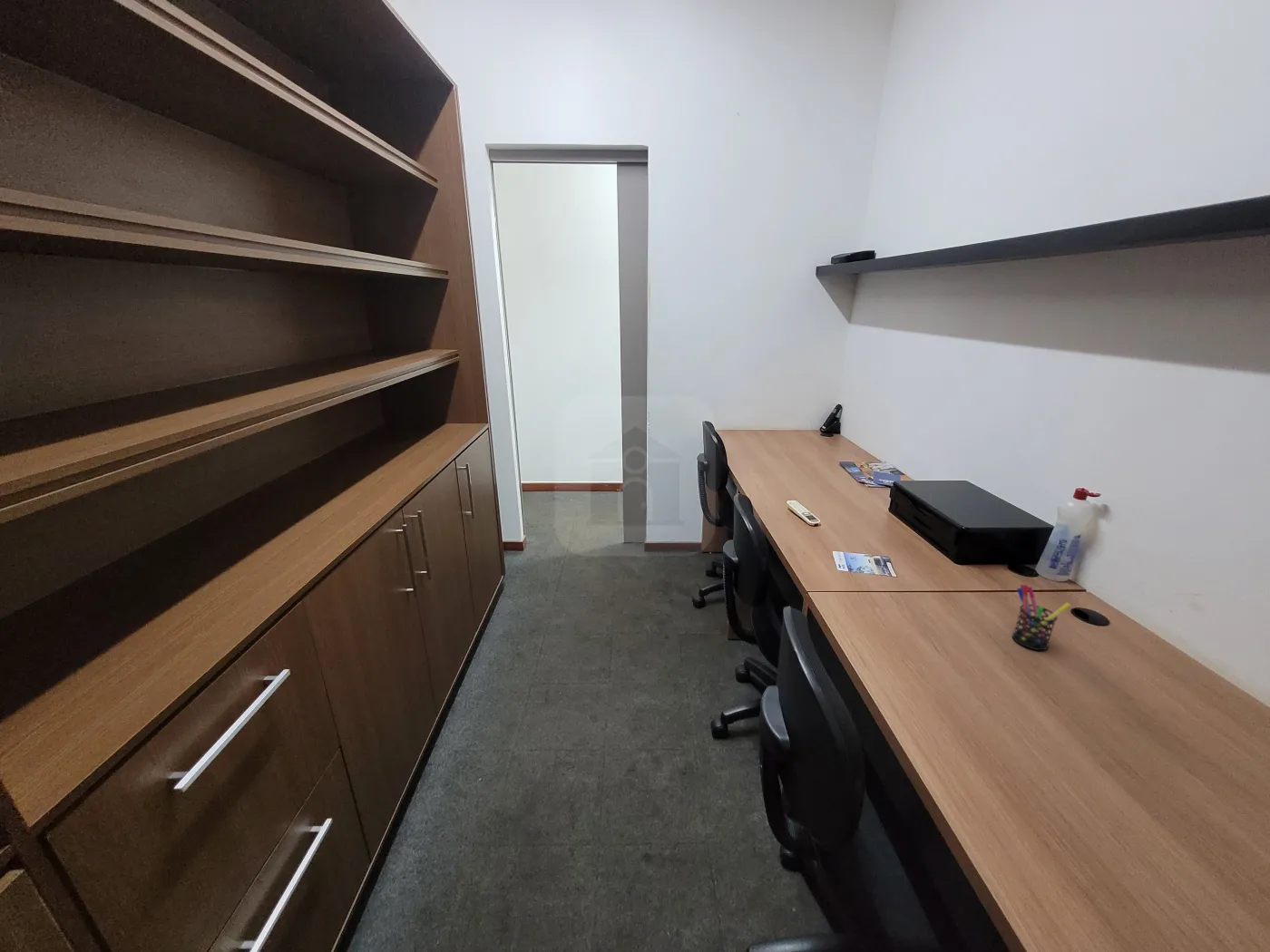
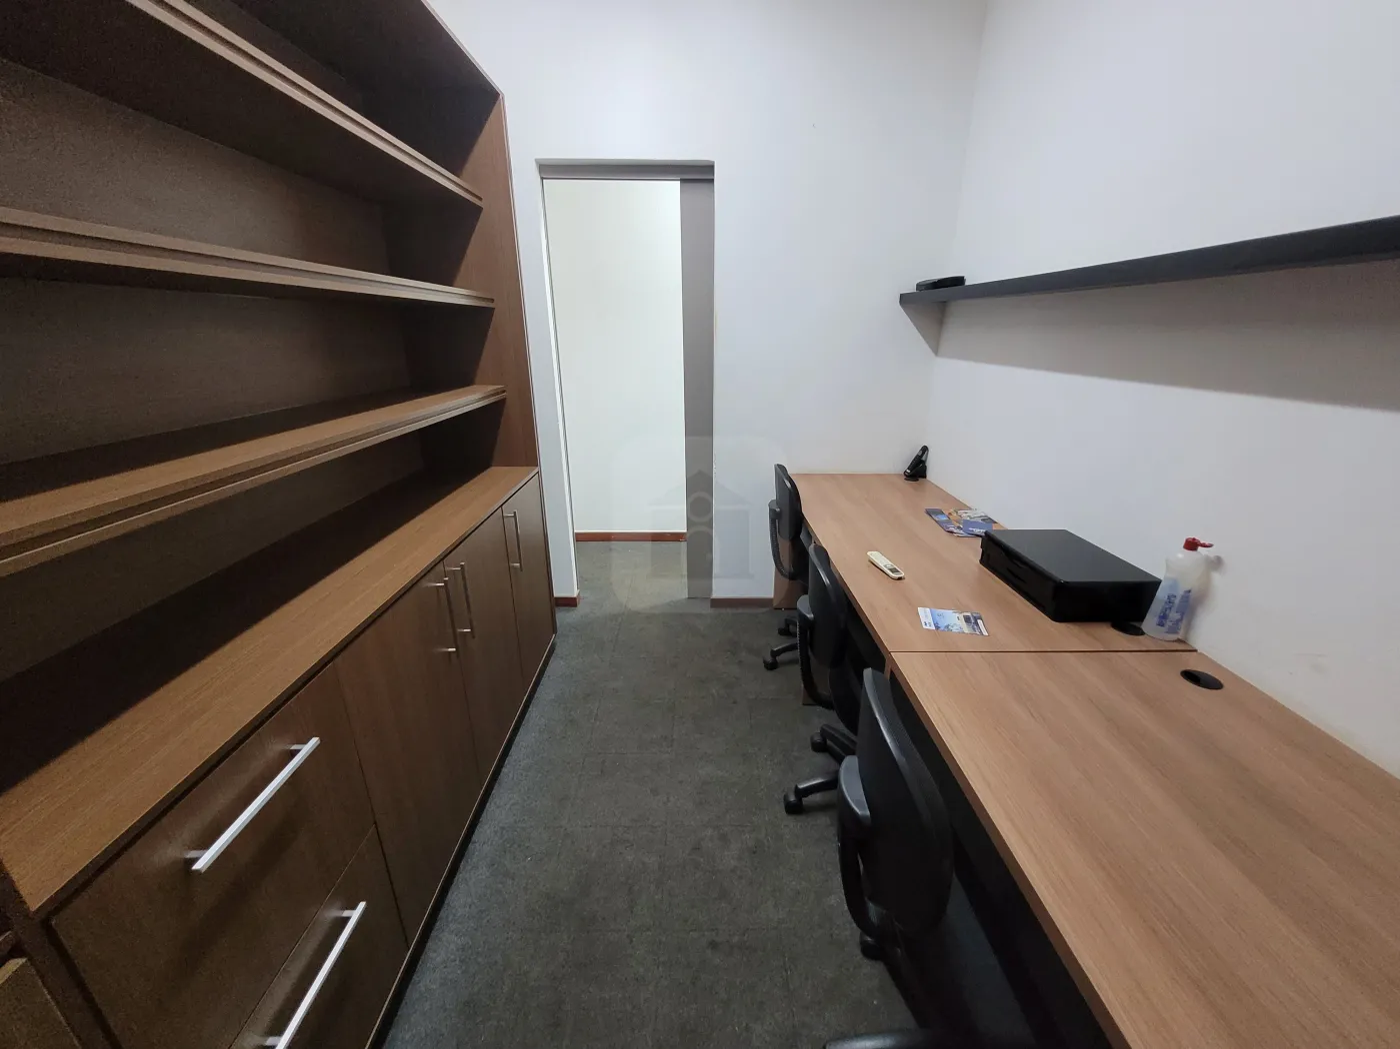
- pen holder (1034, 617)
